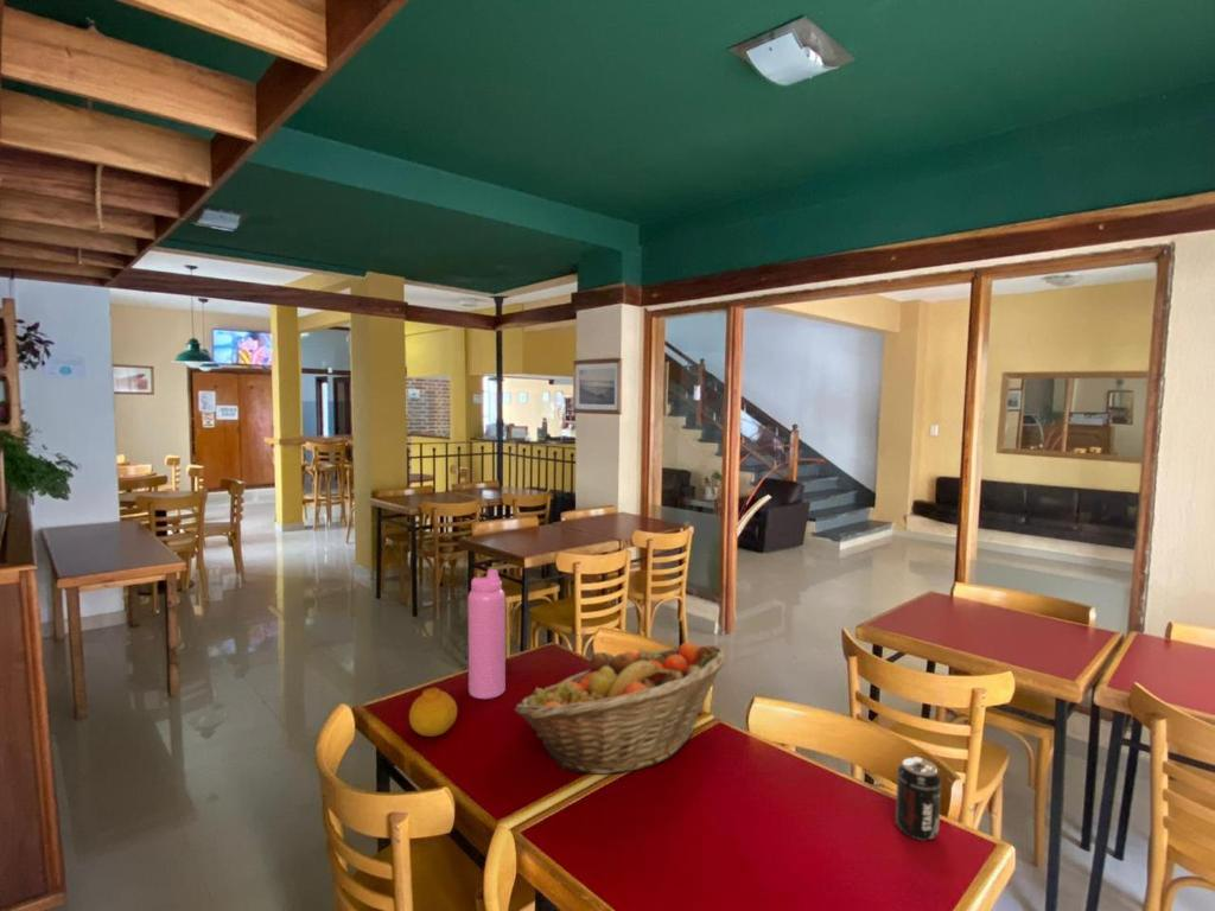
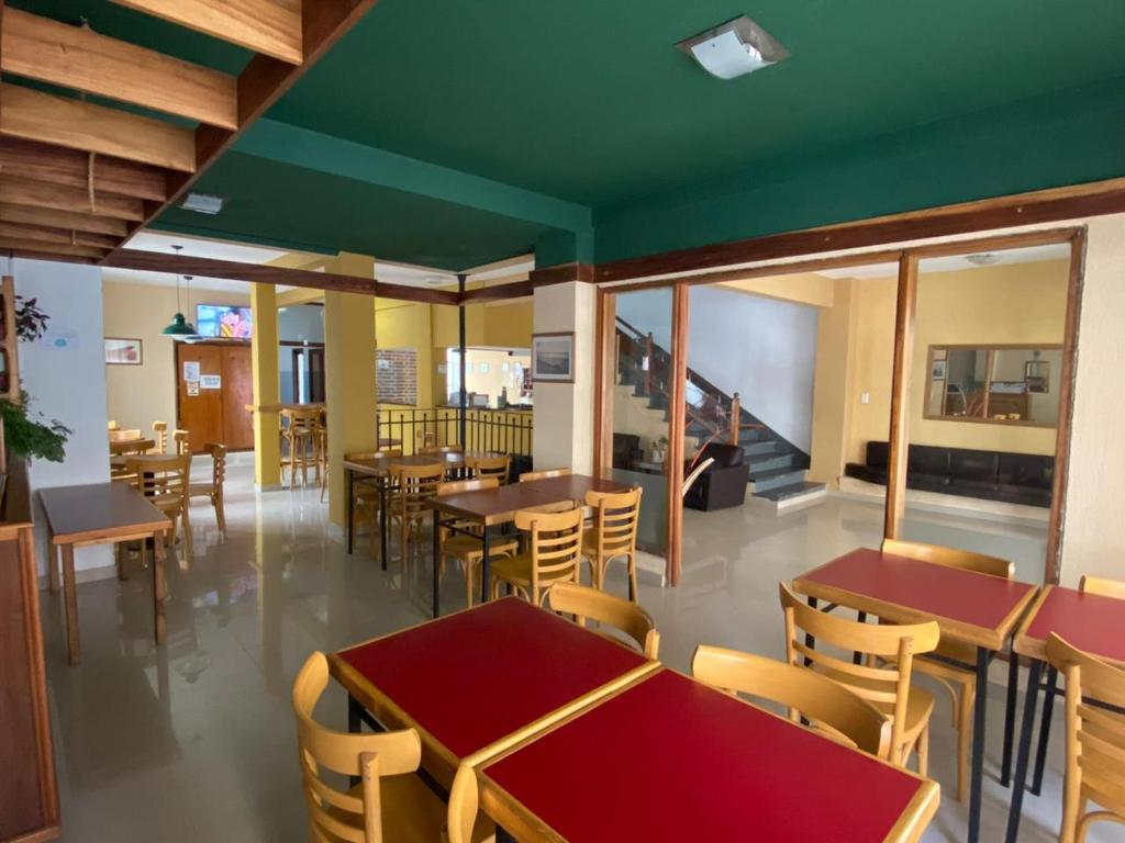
- fruit basket (625, 694)
- water bottle (486, 631)
- beverage can (917, 798)
- fruit (433, 711)
